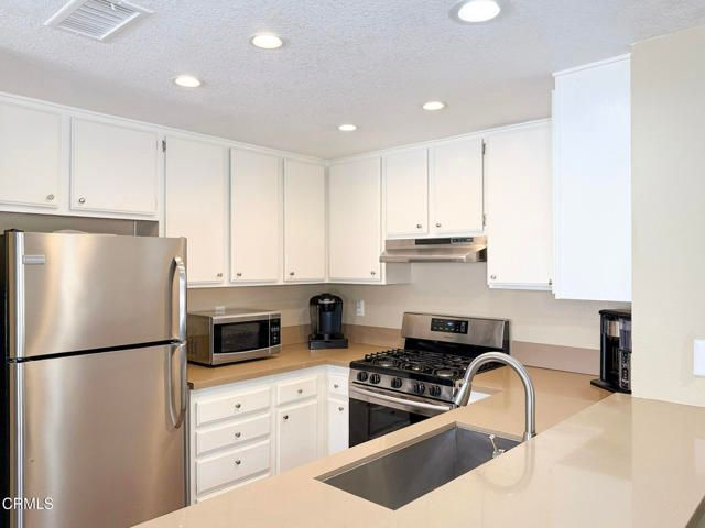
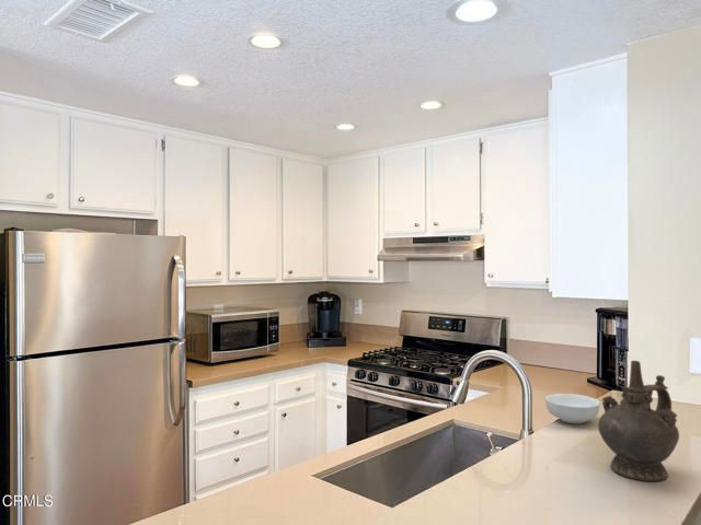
+ cereal bowl (572, 409)
+ ceremonial vessel (640, 416)
